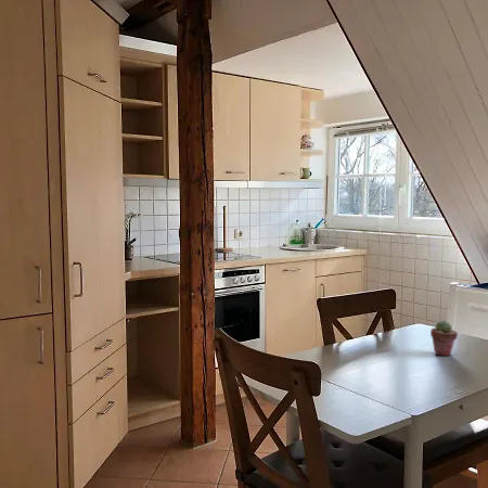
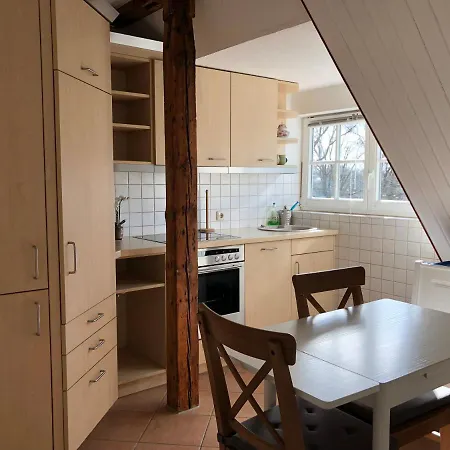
- potted succulent (444, 336)
